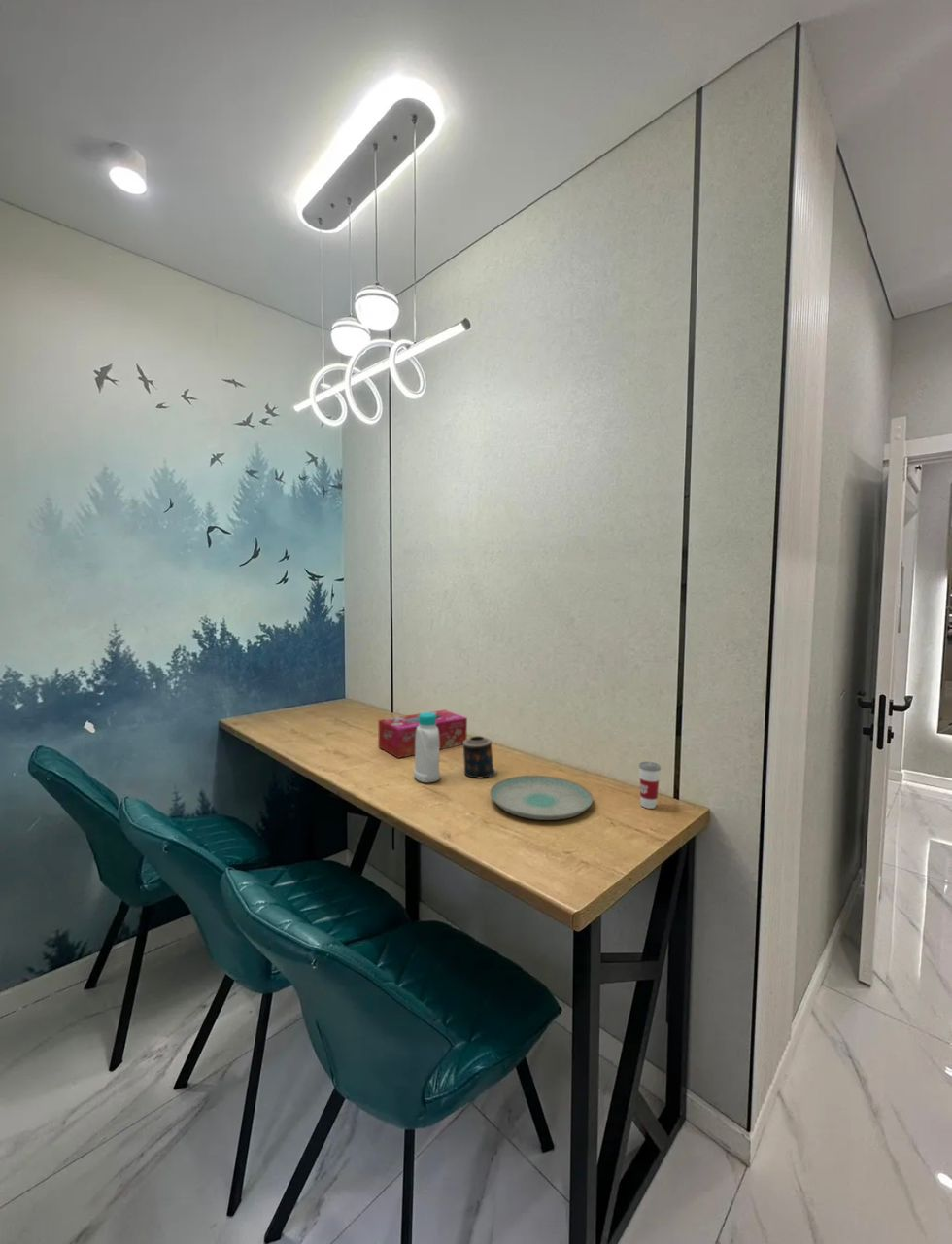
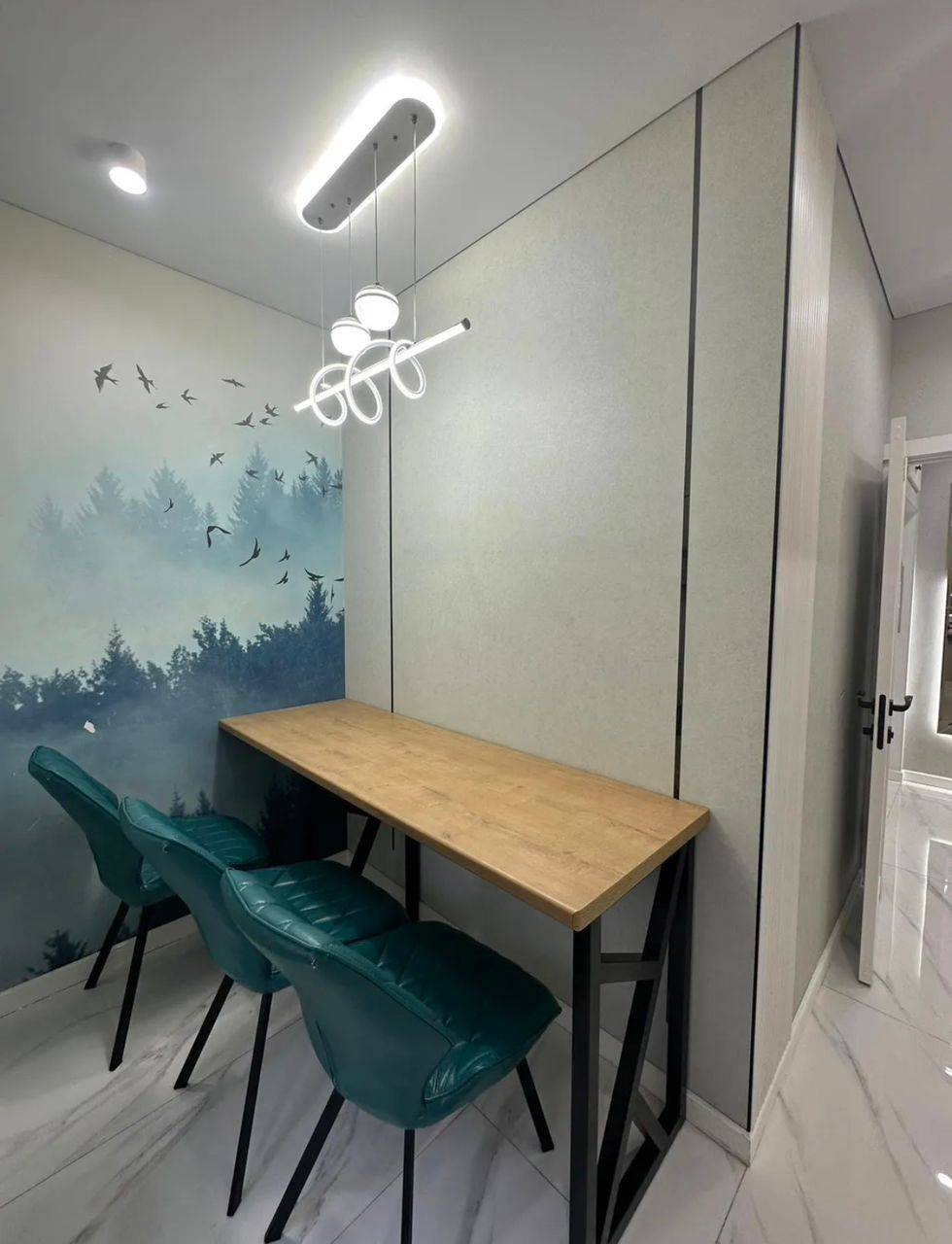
- candle (479, 753)
- tissue box (416, 730)
- bottle (426, 746)
- plate (540, 797)
- cup (649, 778)
